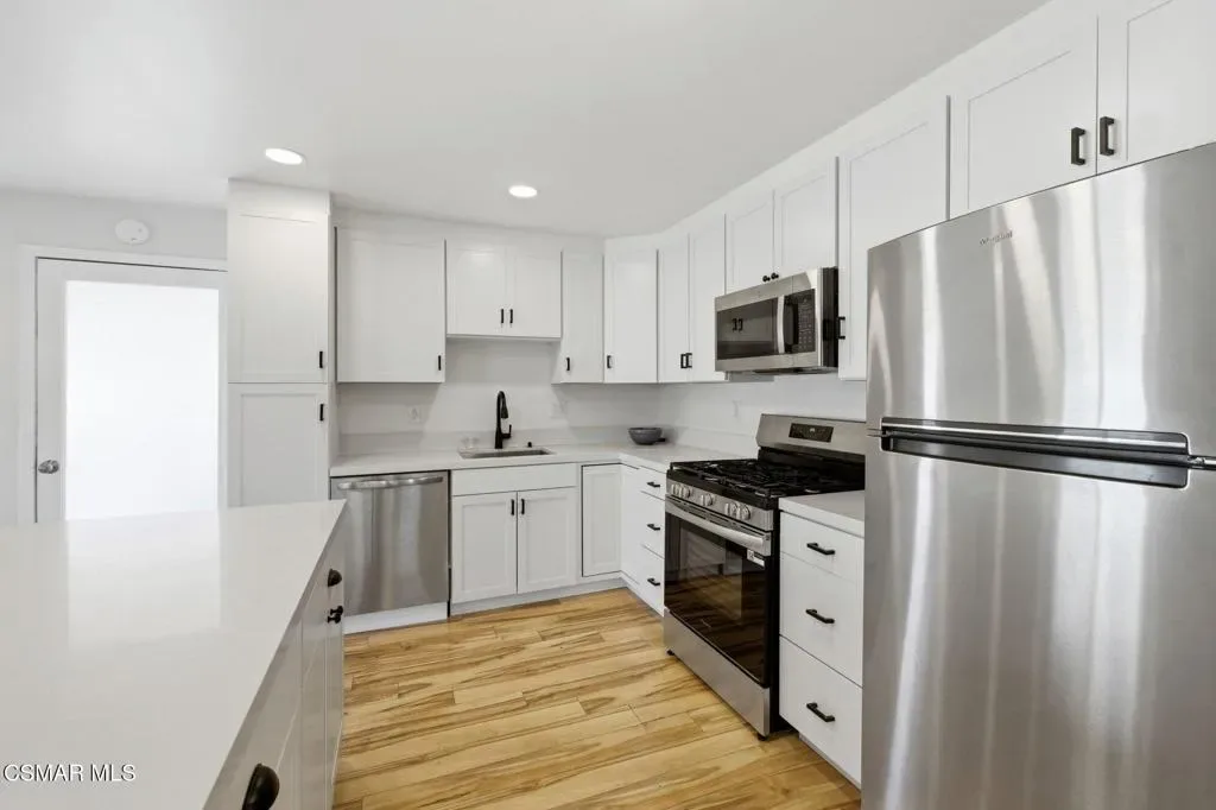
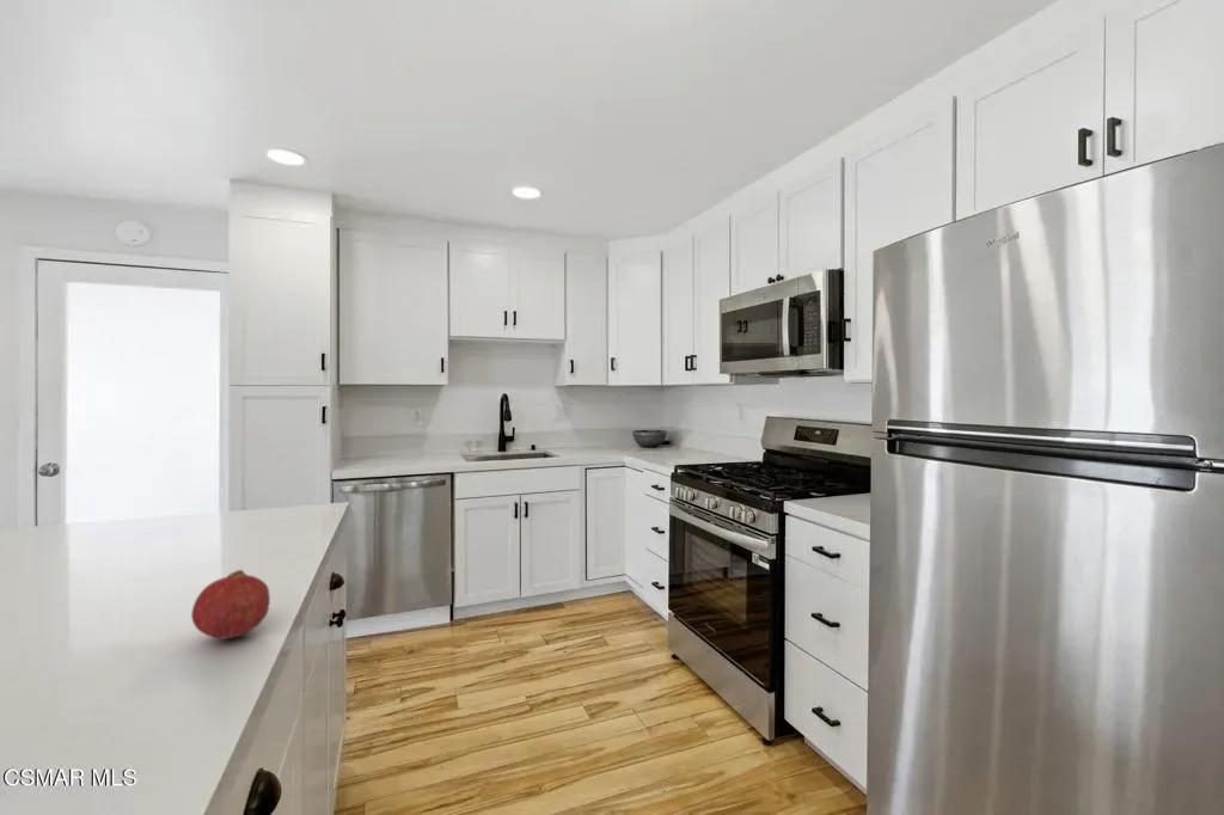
+ fruit (233, 602)
